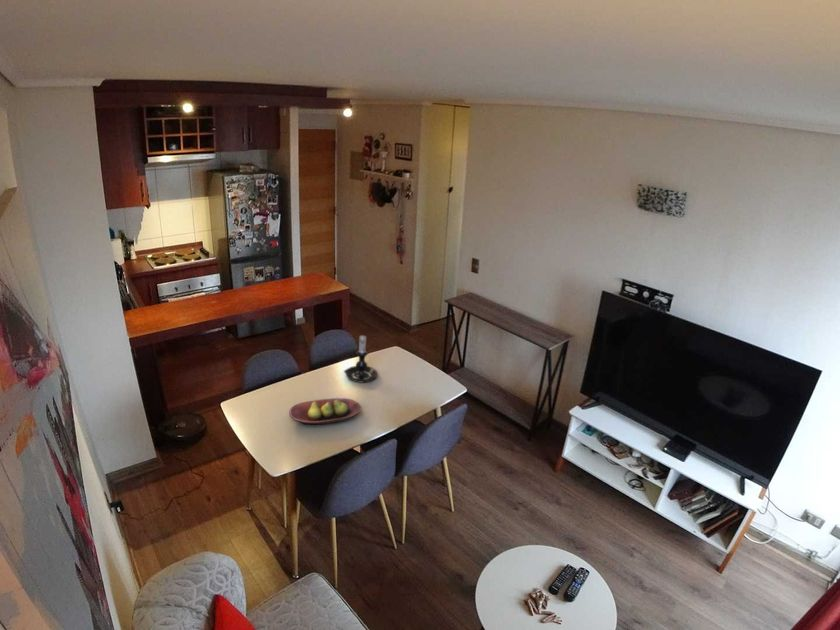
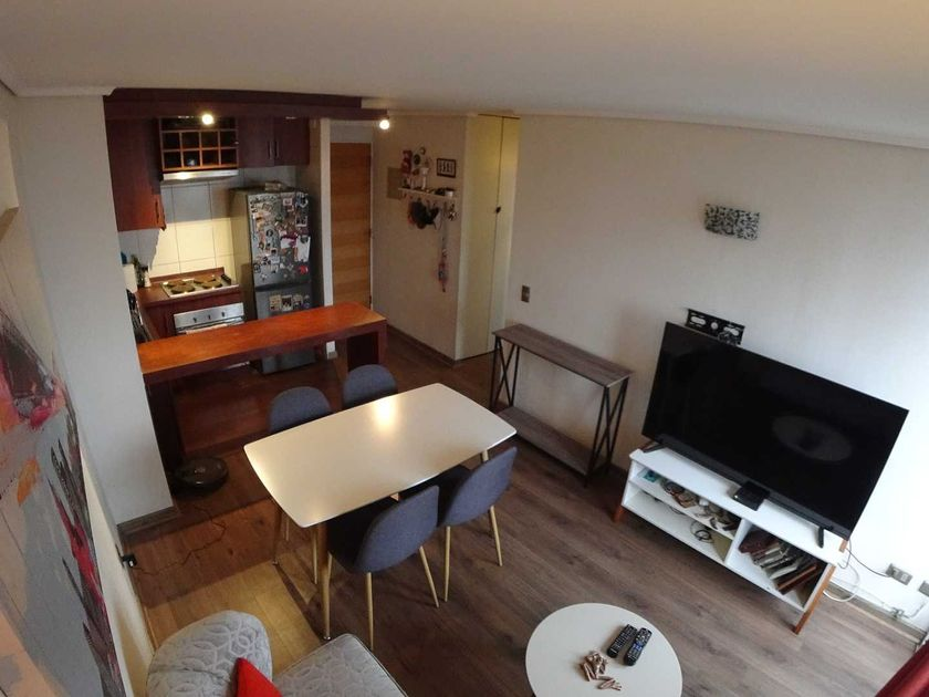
- fruit bowl (325, 410)
- candle holder (361, 356)
